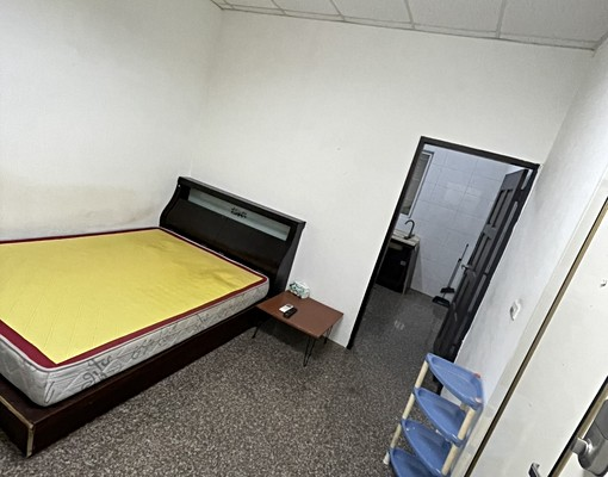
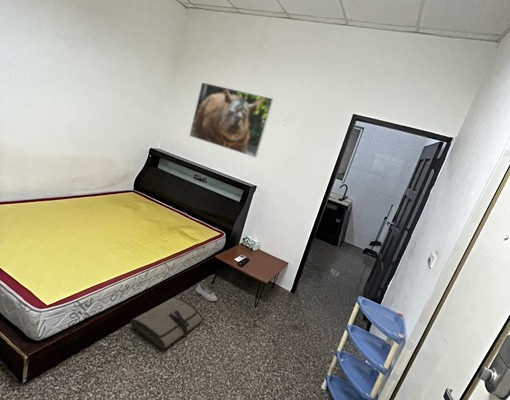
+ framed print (228, 118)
+ shoe (207, 292)
+ tool roll (170, 316)
